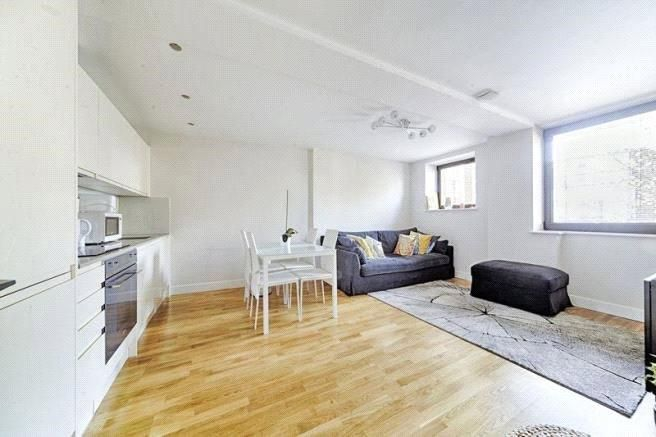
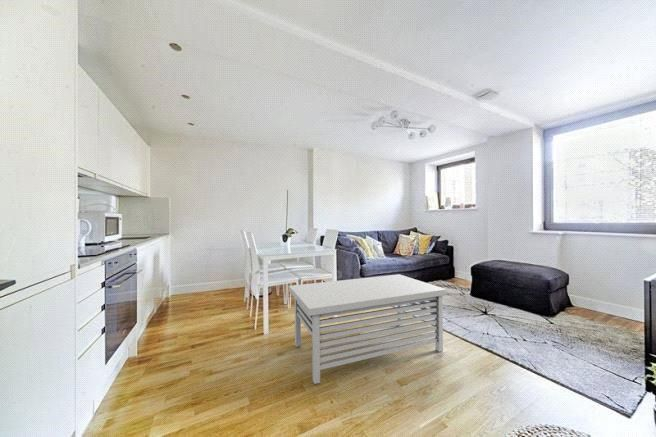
+ coffee table (364, 317)
